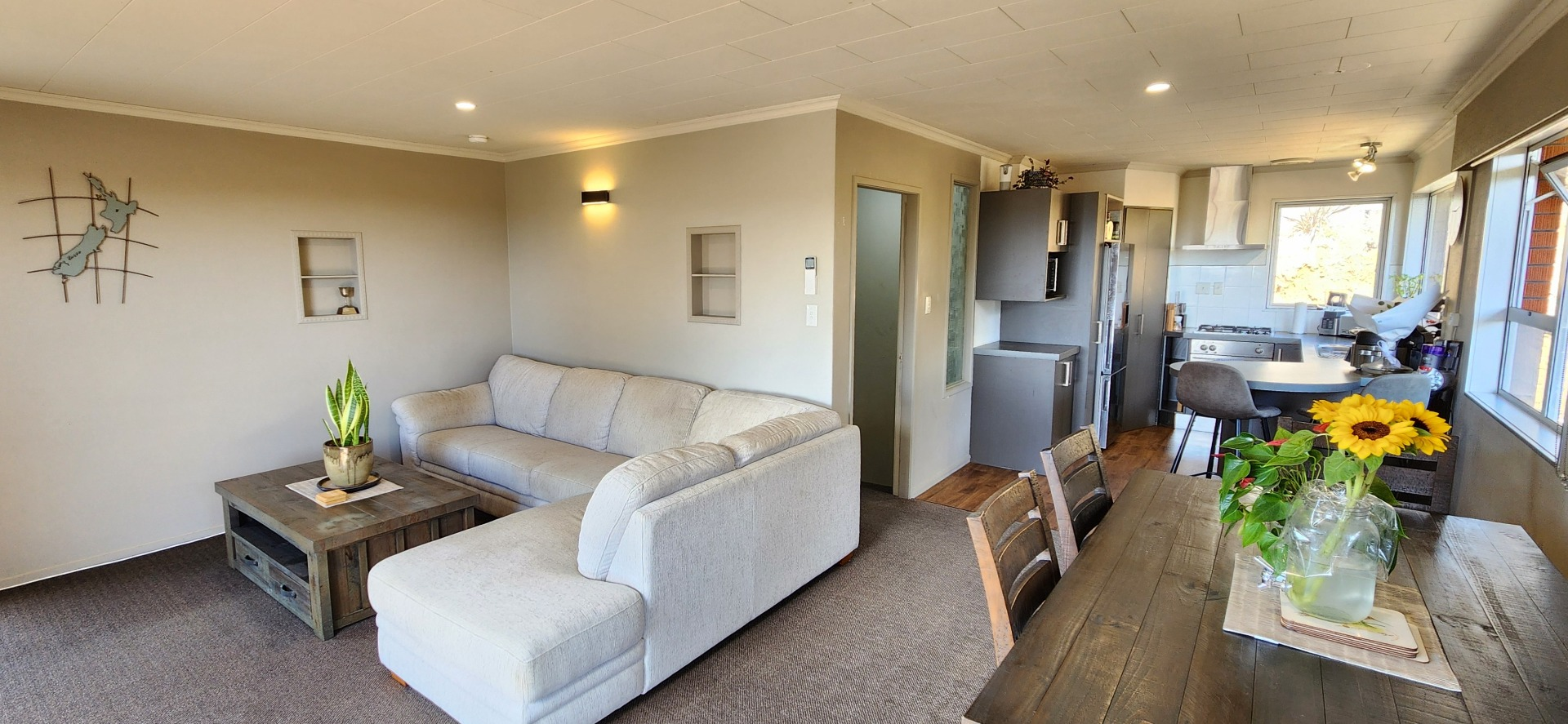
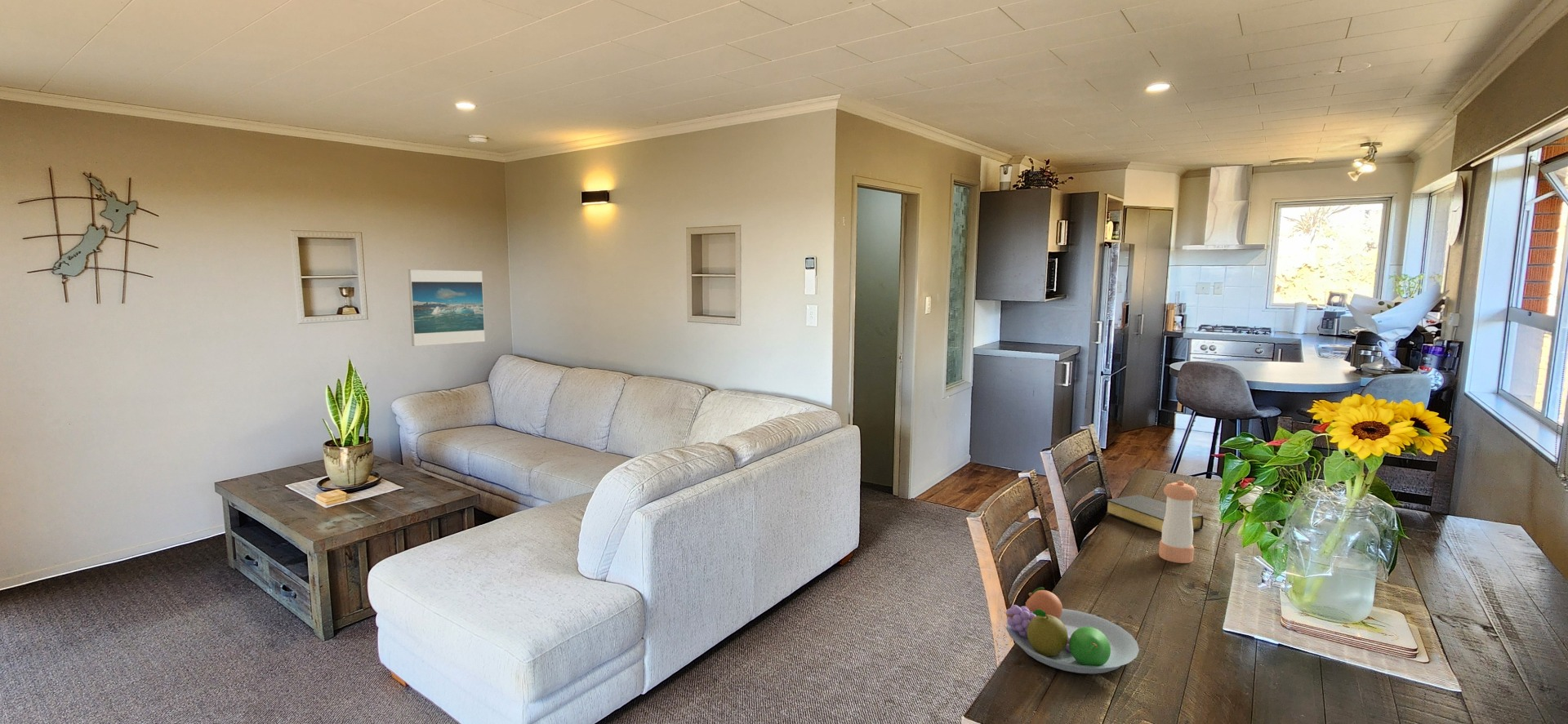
+ pepper shaker (1178, 519)
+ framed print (448, 307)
+ bible (1146, 511)
+ fruit bowl (1070, 626)
